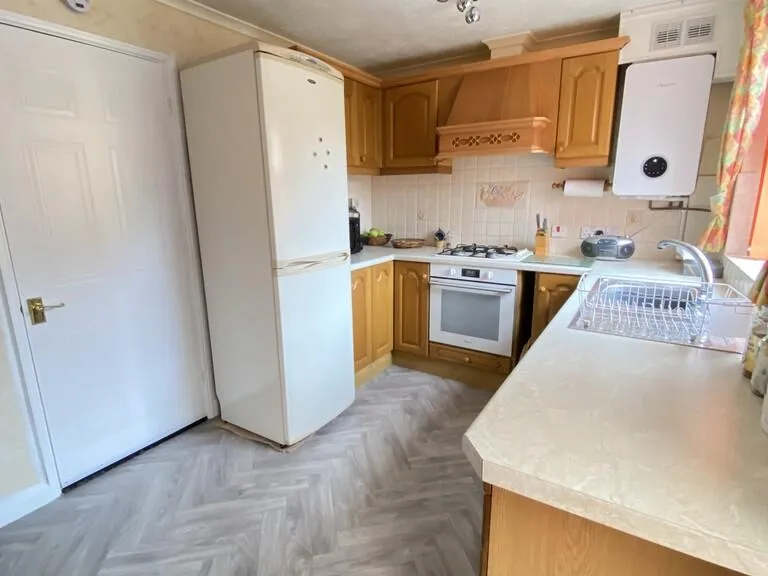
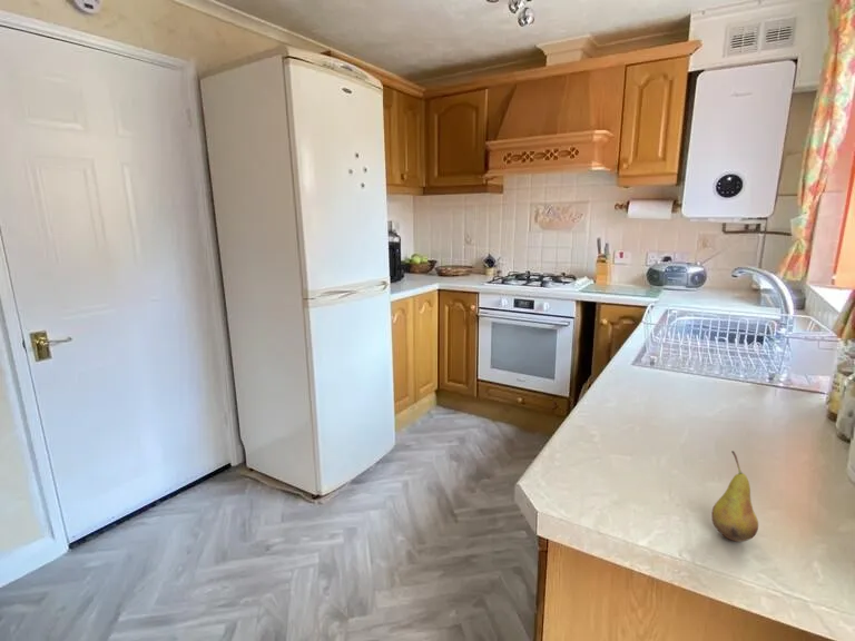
+ fruit (737, 499)
